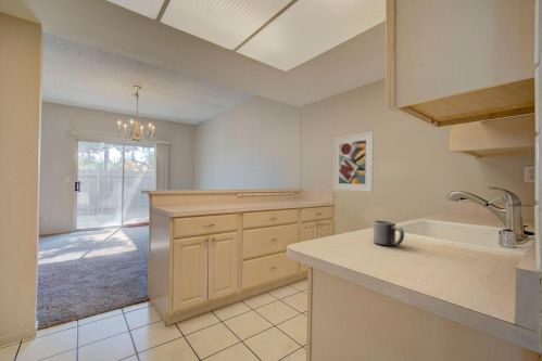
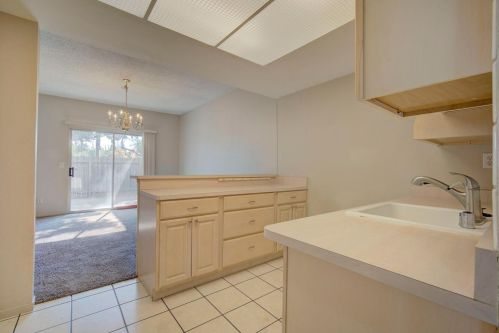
- mug (388, 233)
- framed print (352, 163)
